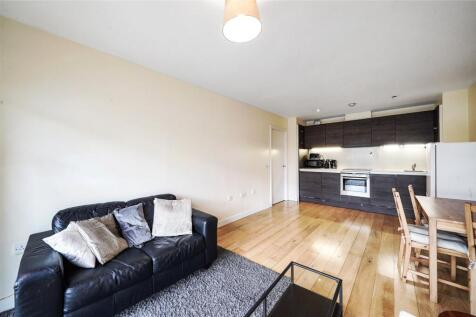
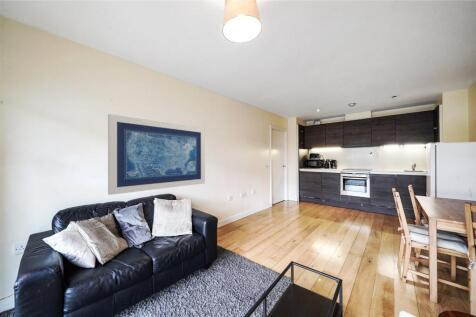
+ wall art (165, 155)
